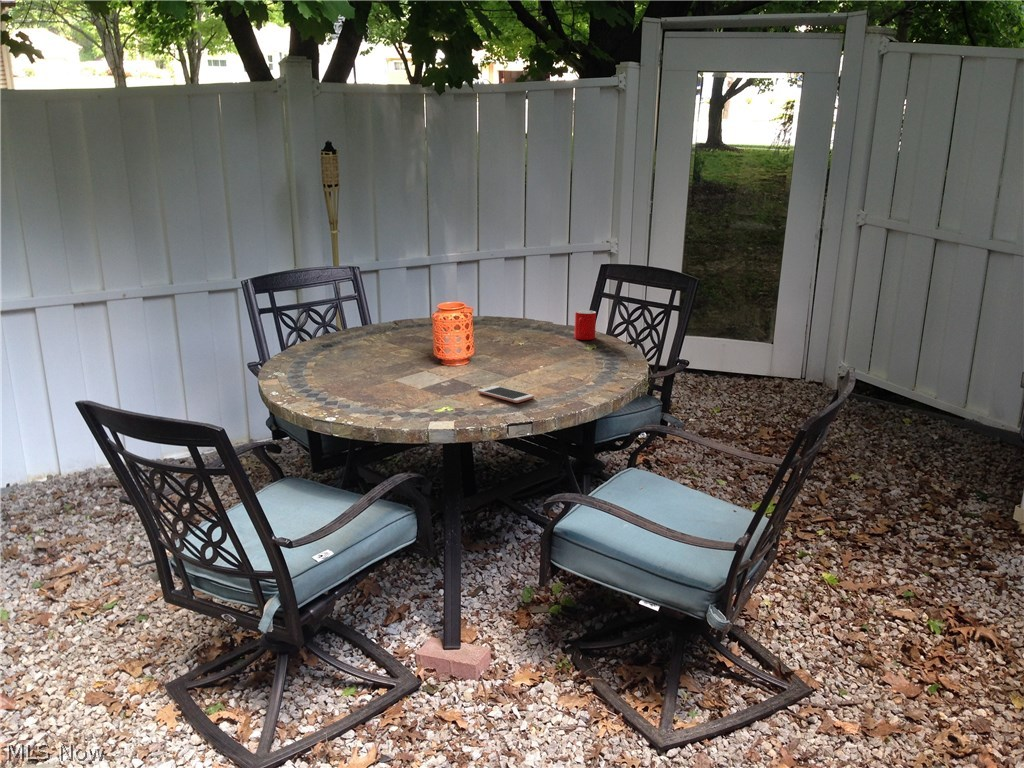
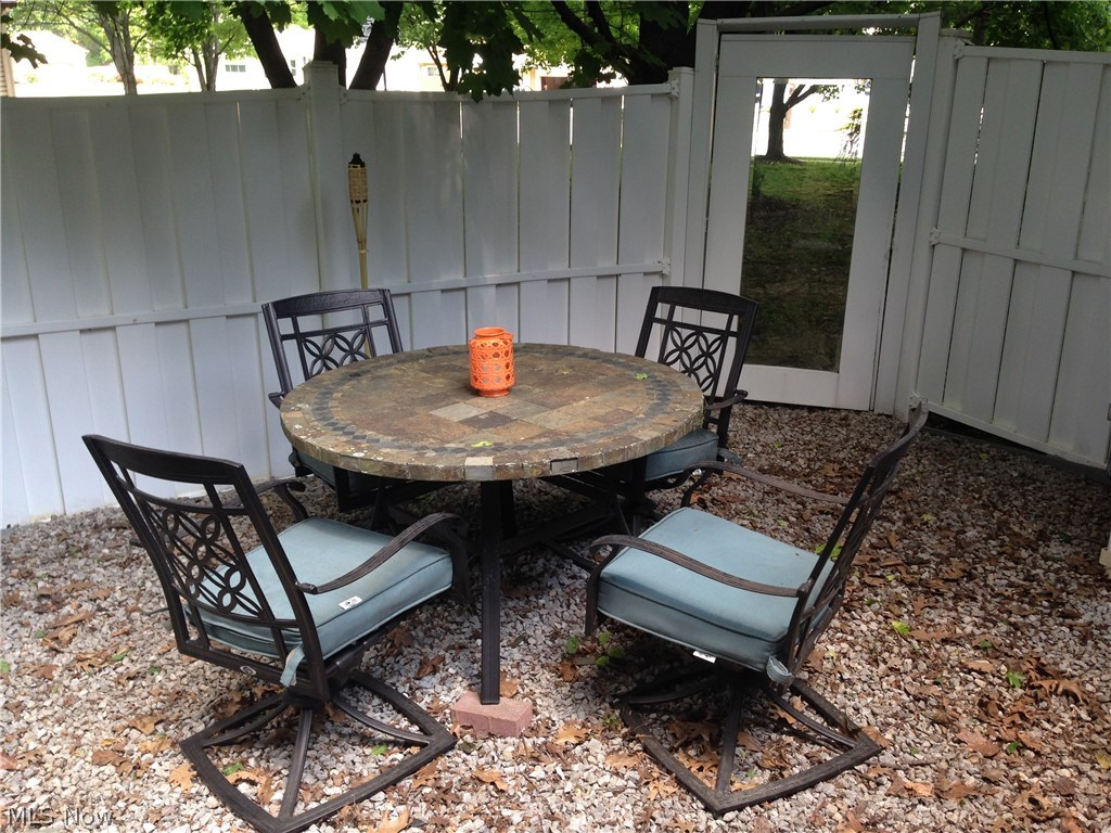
- cell phone (505, 394)
- cup (583, 325)
